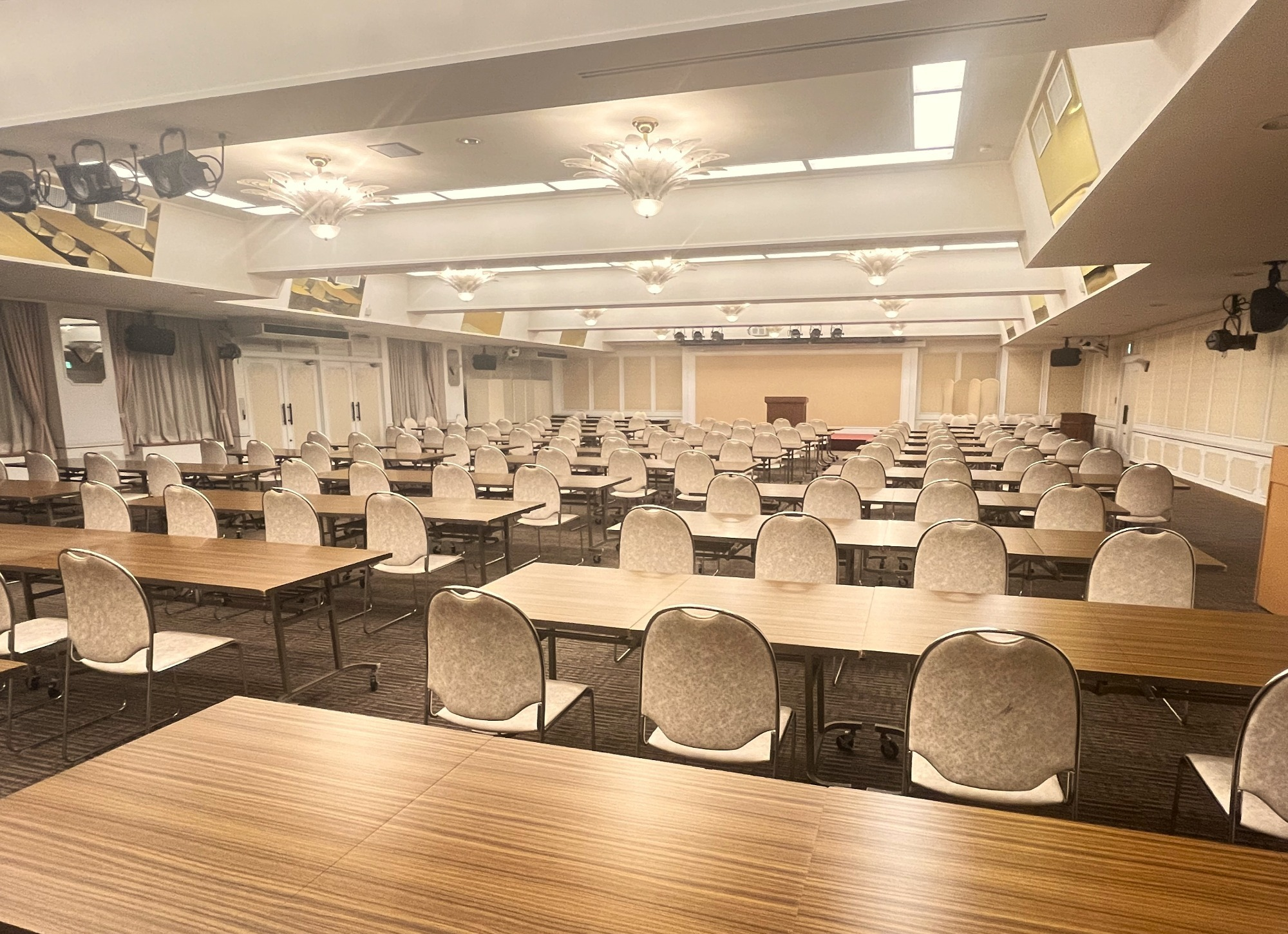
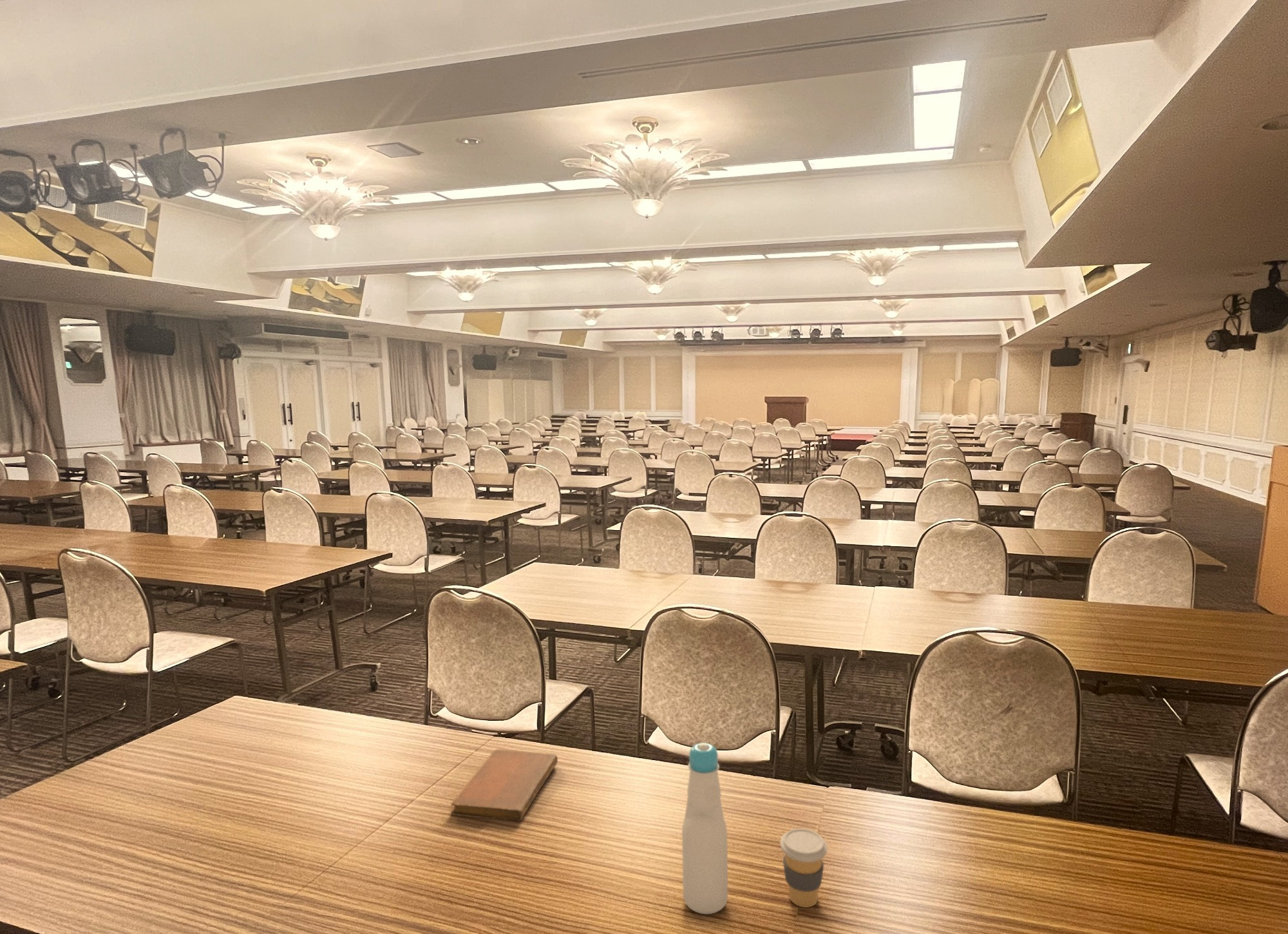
+ bottle (704, 824)
+ coffee cup (803, 869)
+ notebook (507, 782)
